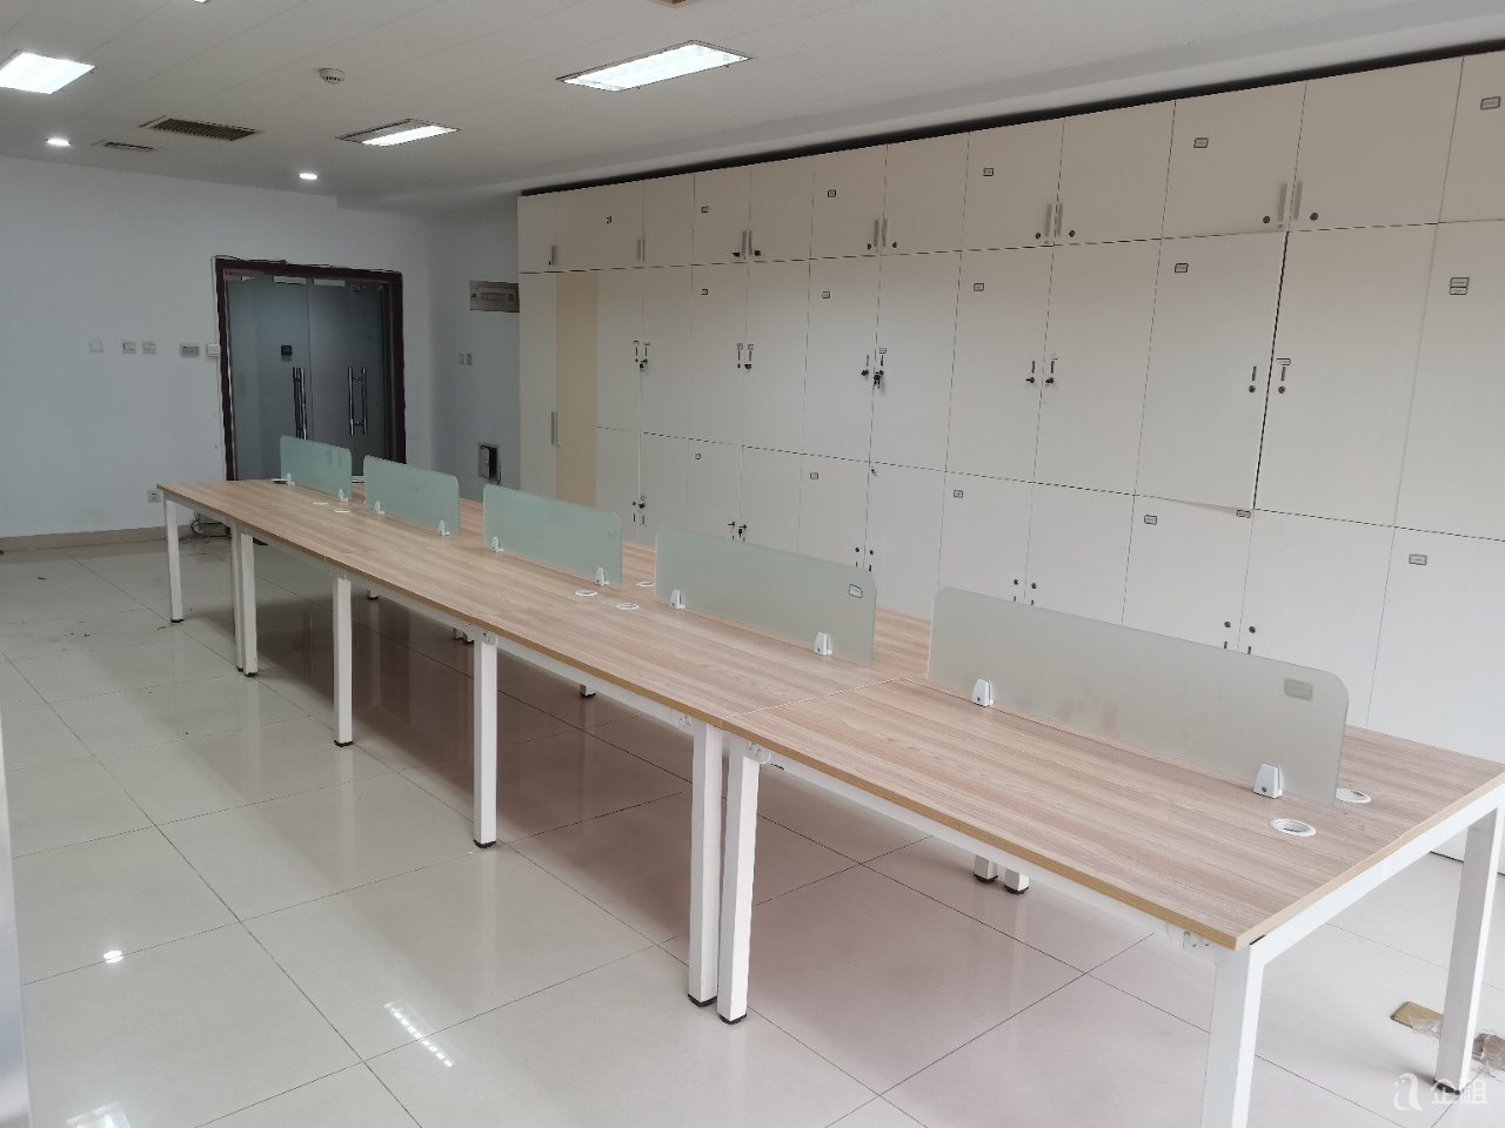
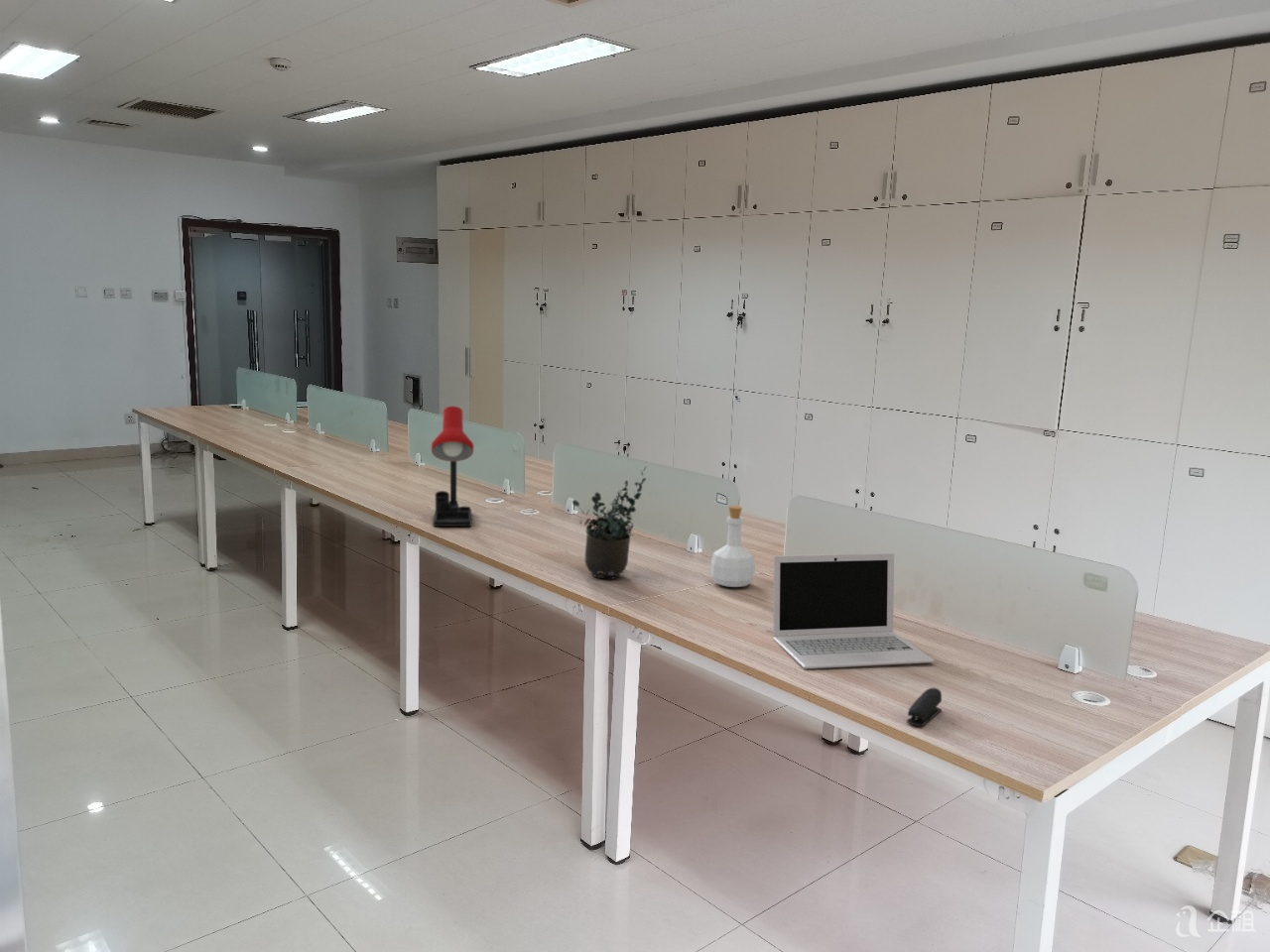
+ desk lamp (452, 463)
+ bottle (733, 545)
+ potted plant (614, 523)
+ stapler (925, 705)
+ laptop (851, 608)
